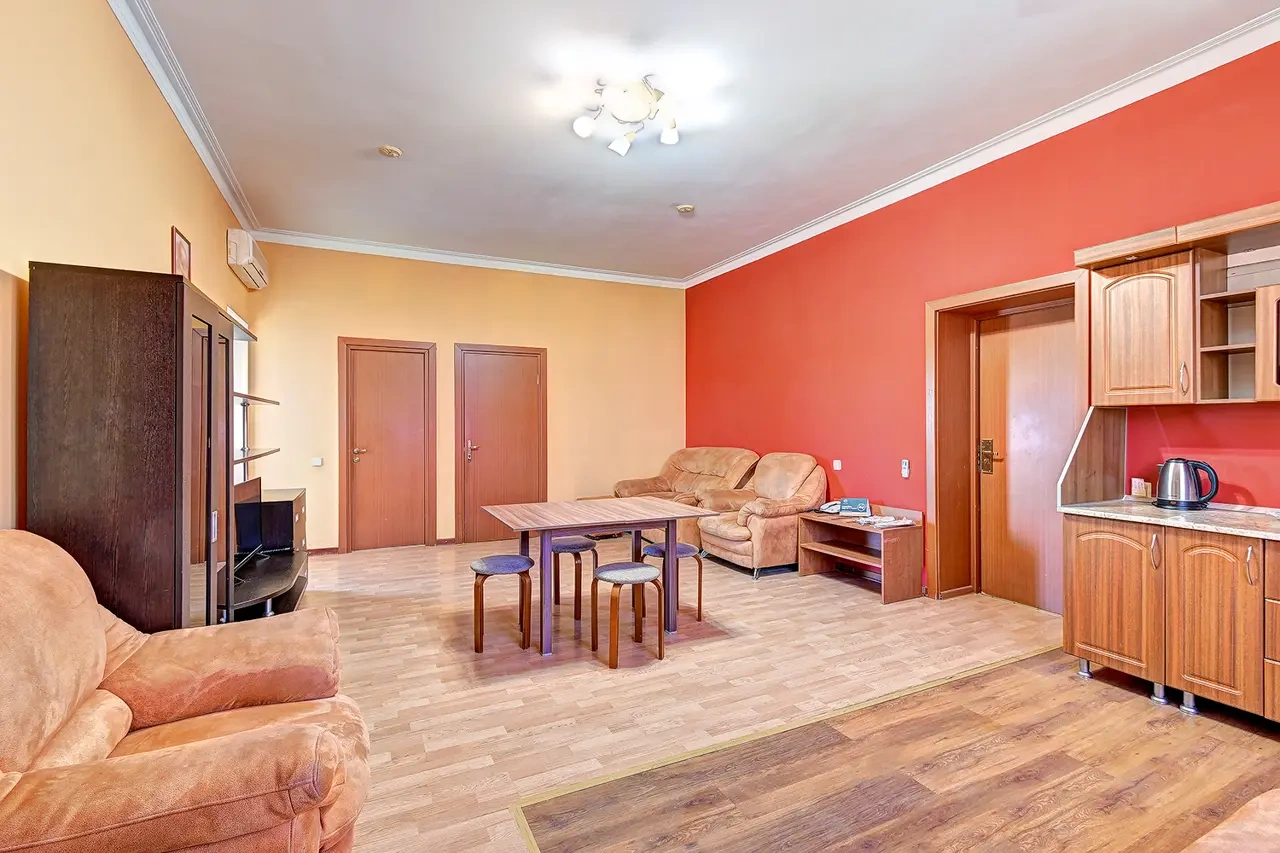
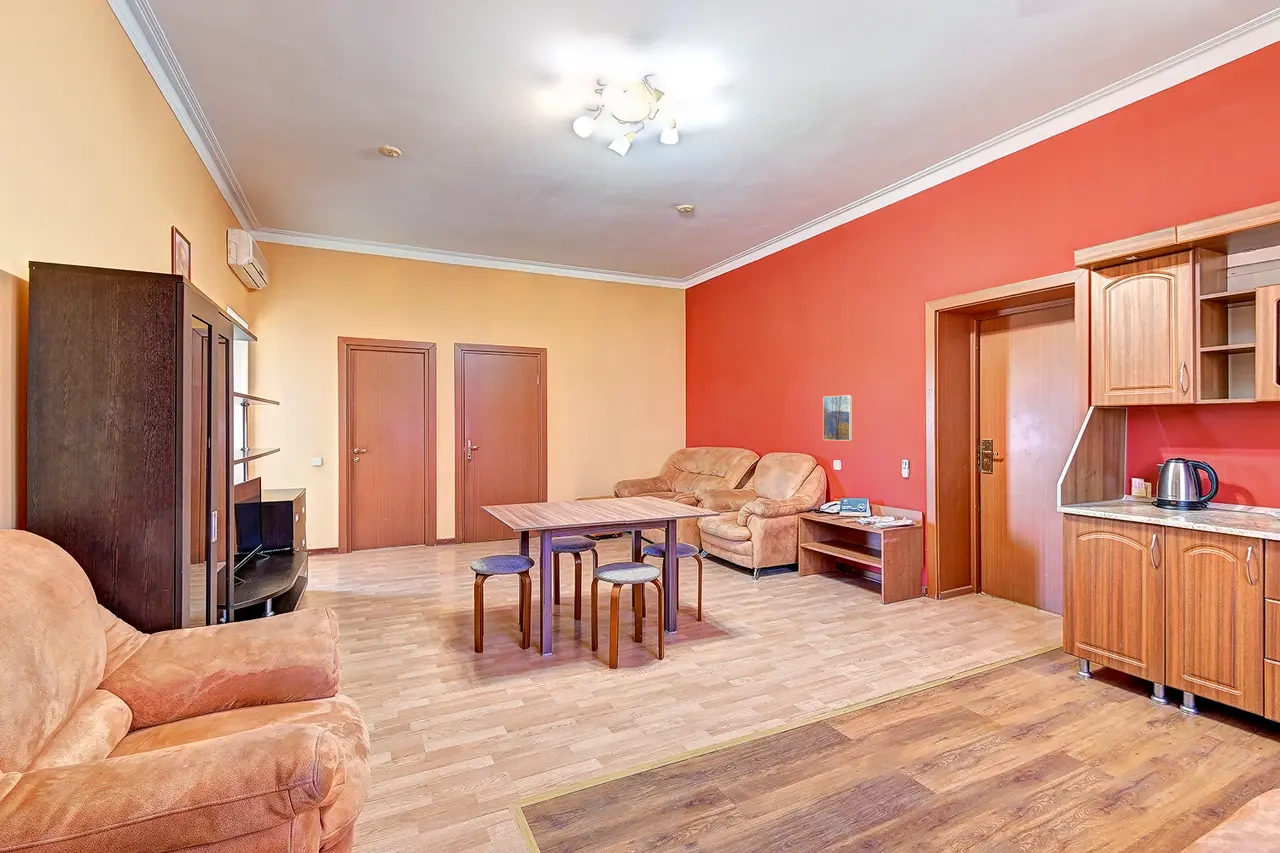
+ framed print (837, 418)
